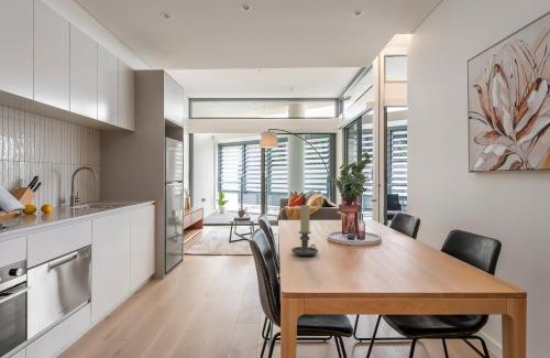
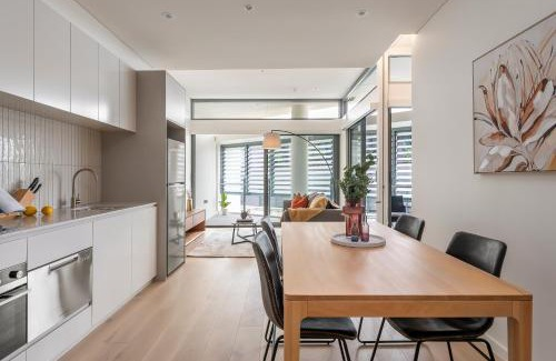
- candle holder (306, 228)
